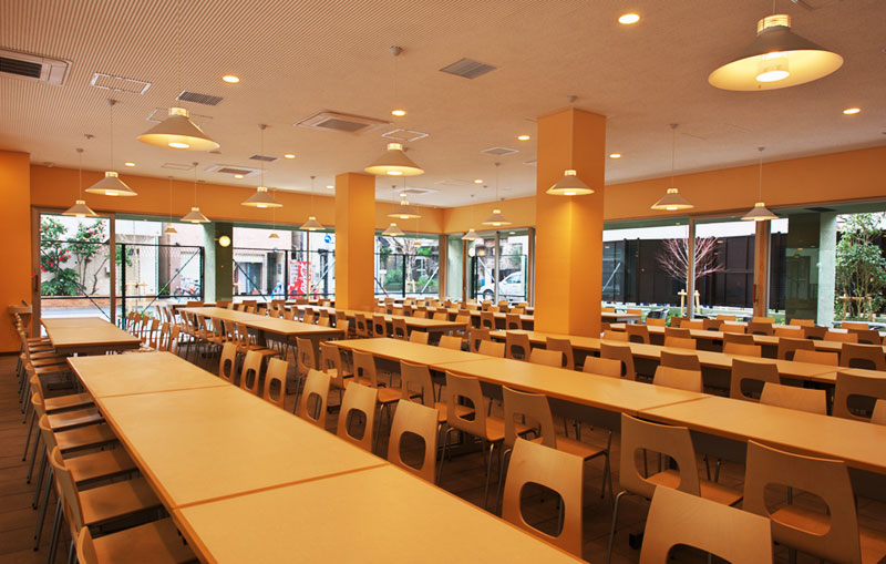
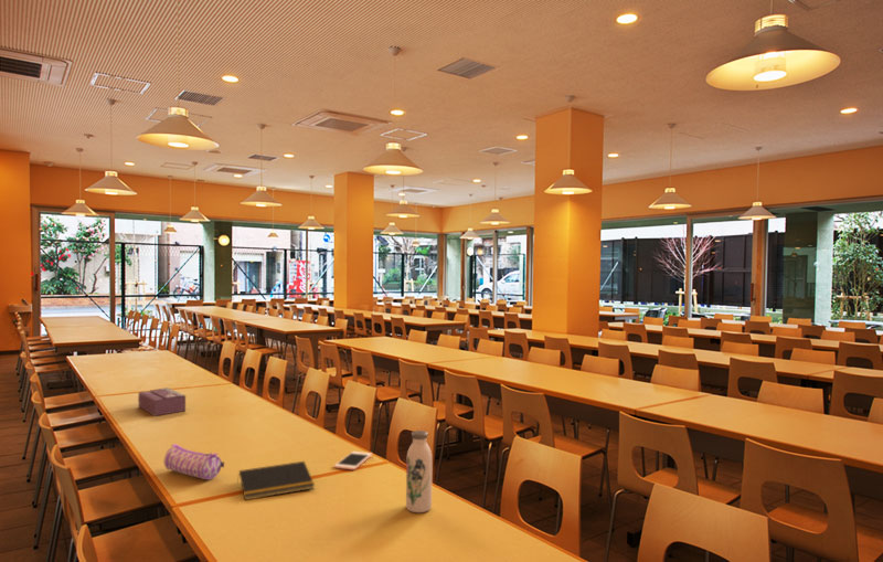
+ pencil case (192, 462)
+ tissue box (161, 401)
+ cell phone (353, 459)
+ water bottle (418, 469)
+ notepad (276, 479)
